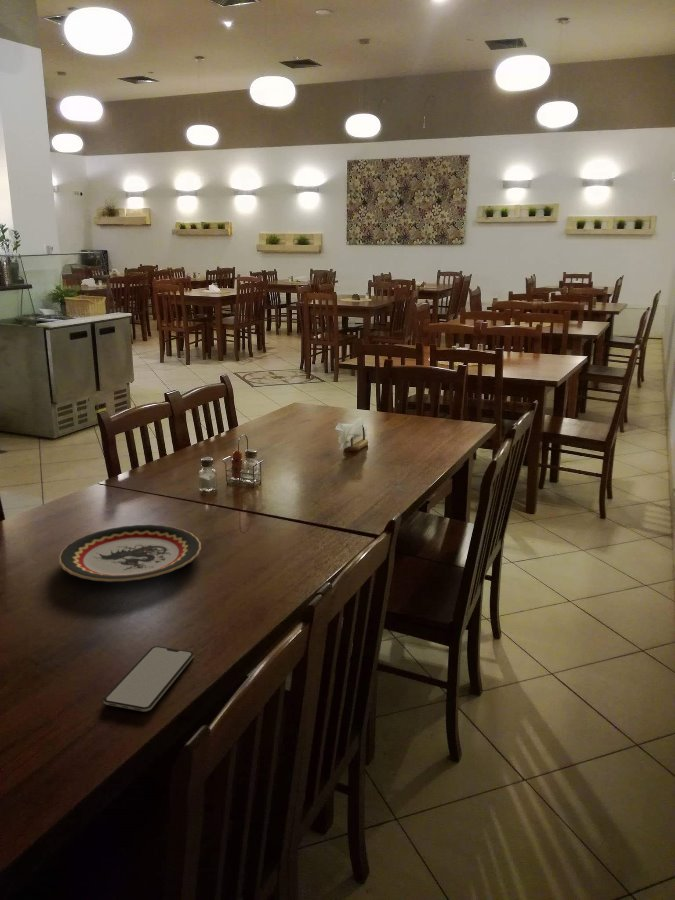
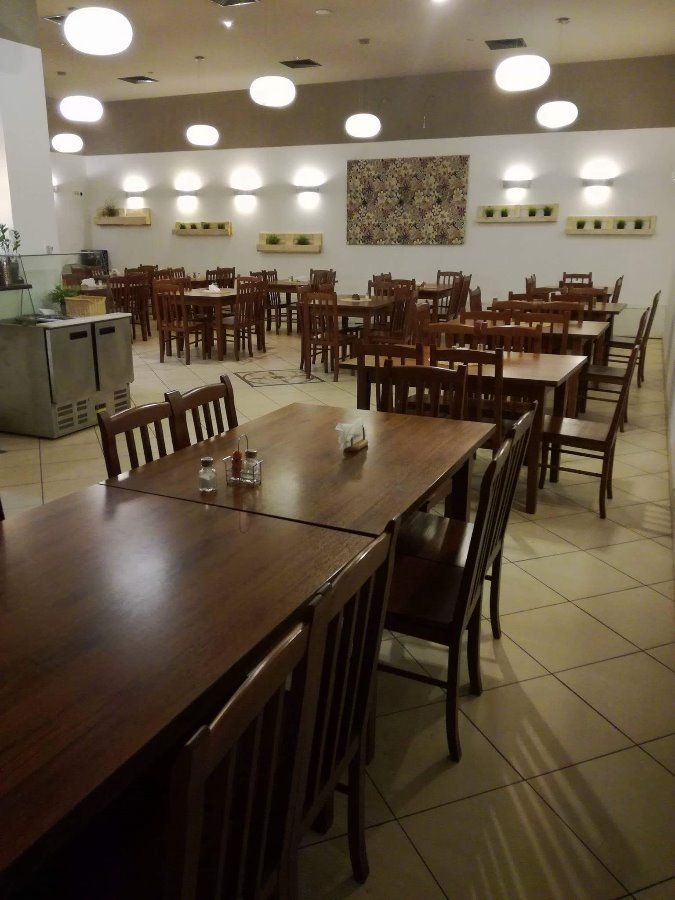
- plate (132, 554)
- smartphone (151, 676)
